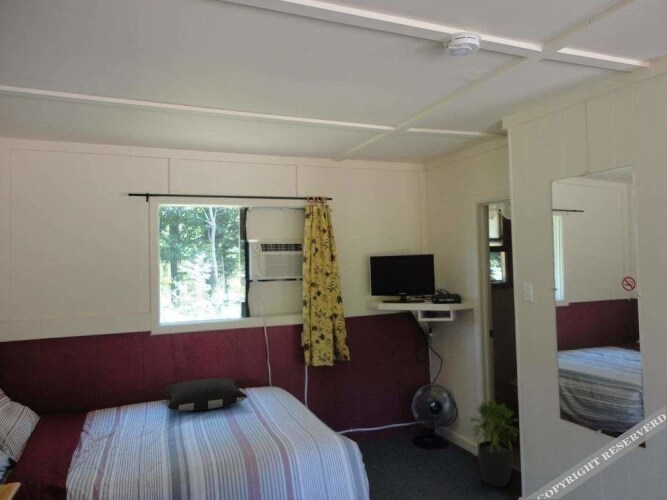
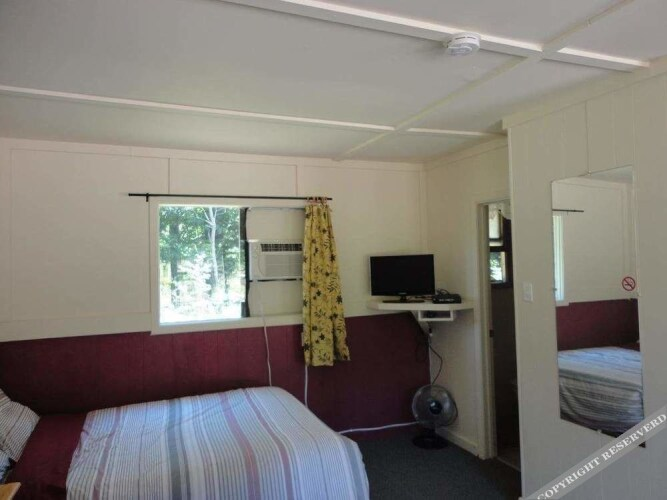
- potted plant (493, 438)
- pillow (204, 392)
